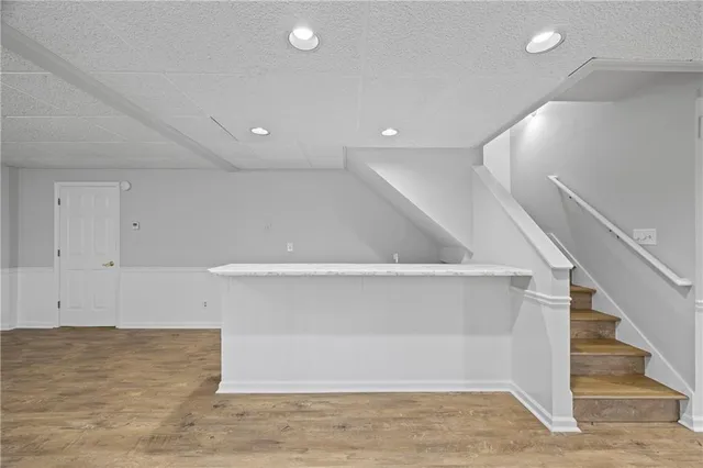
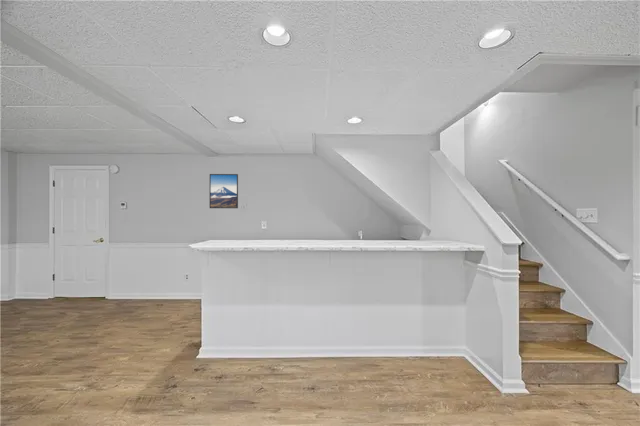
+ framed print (223, 191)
